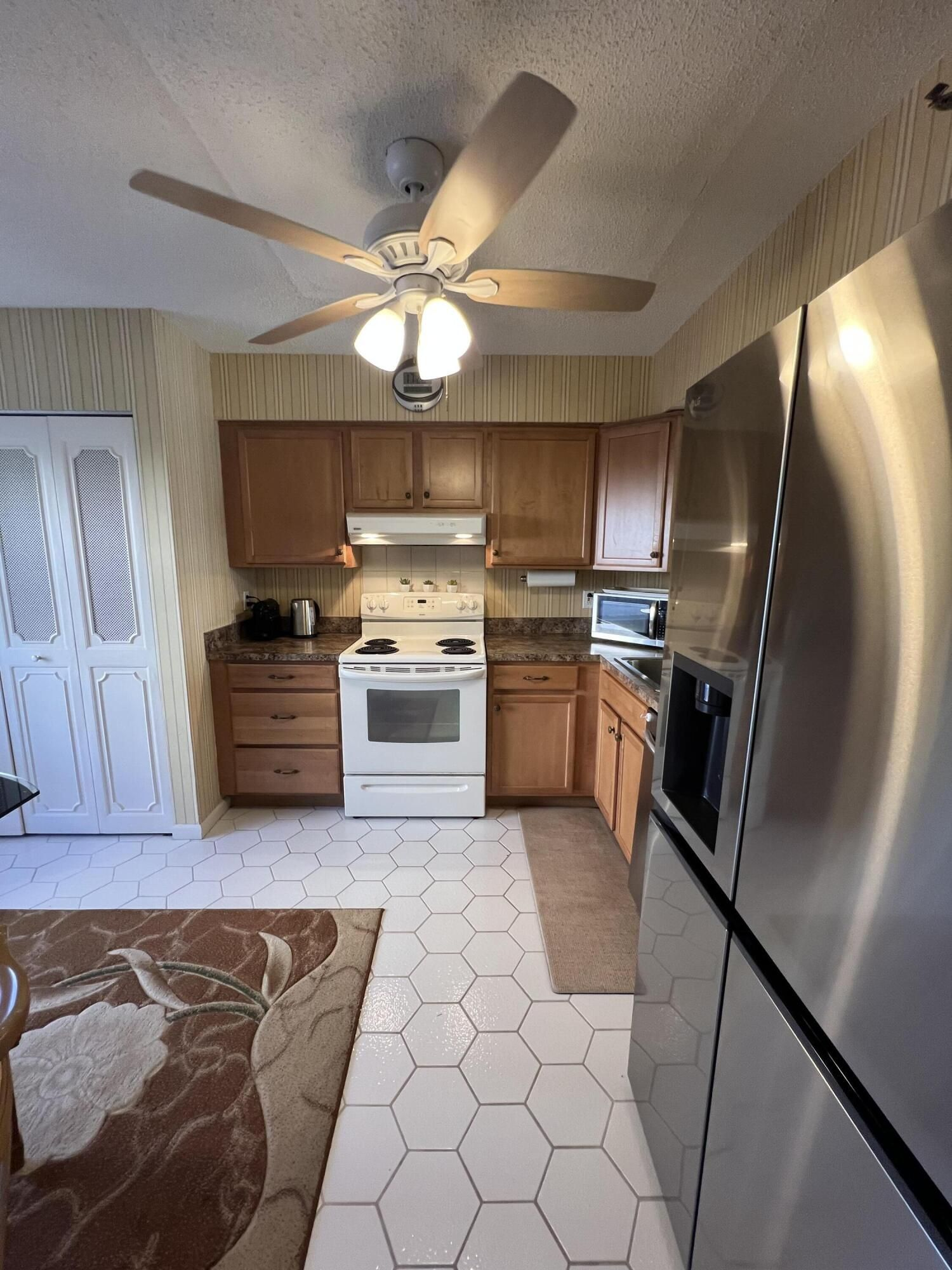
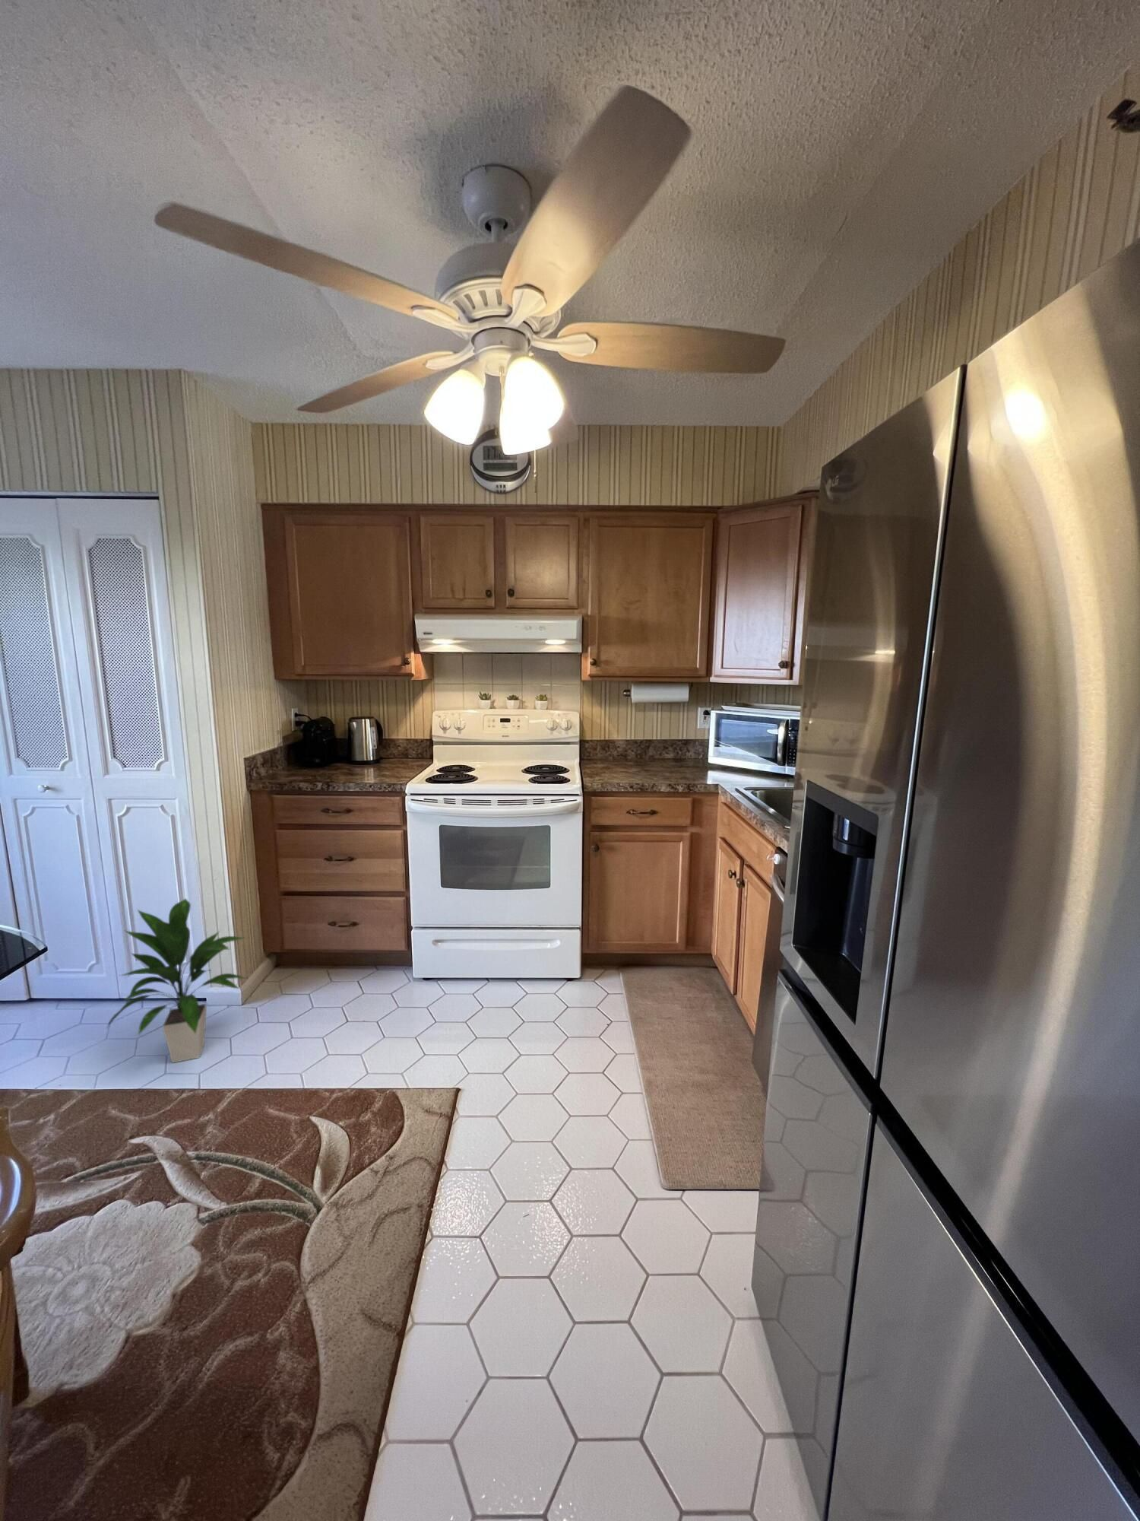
+ indoor plant (176, 978)
